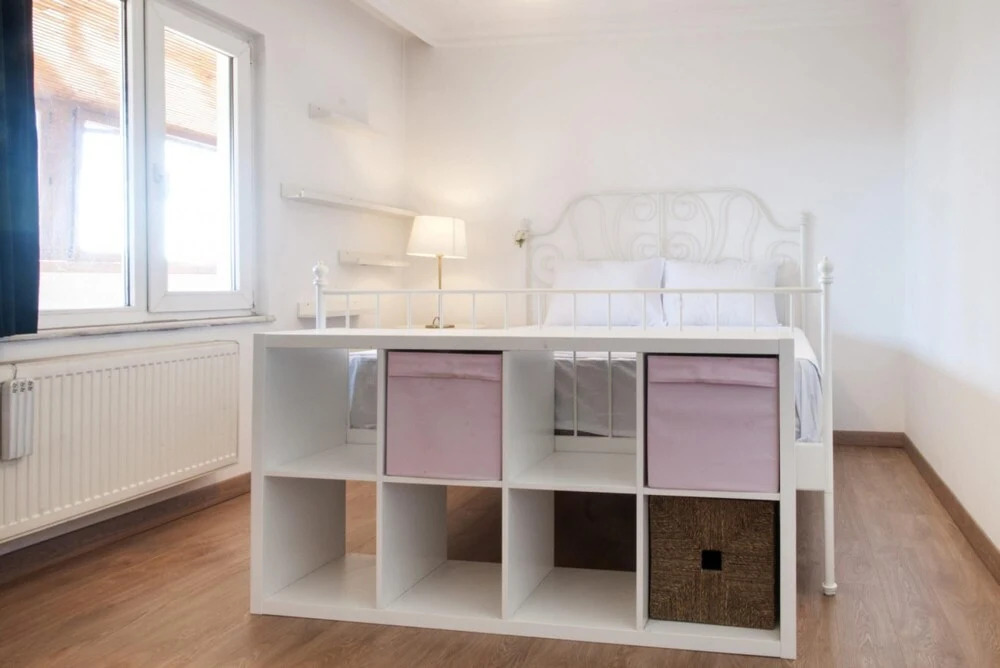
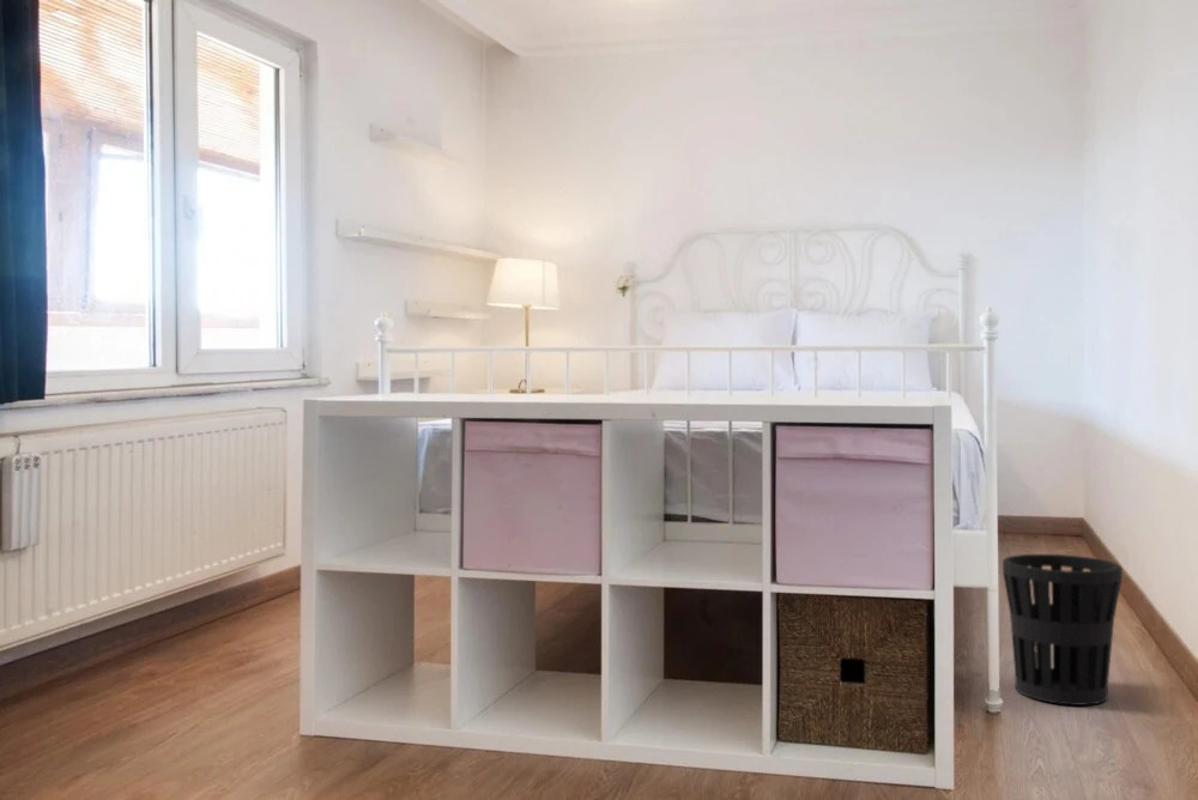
+ wastebasket (1060, 626)
